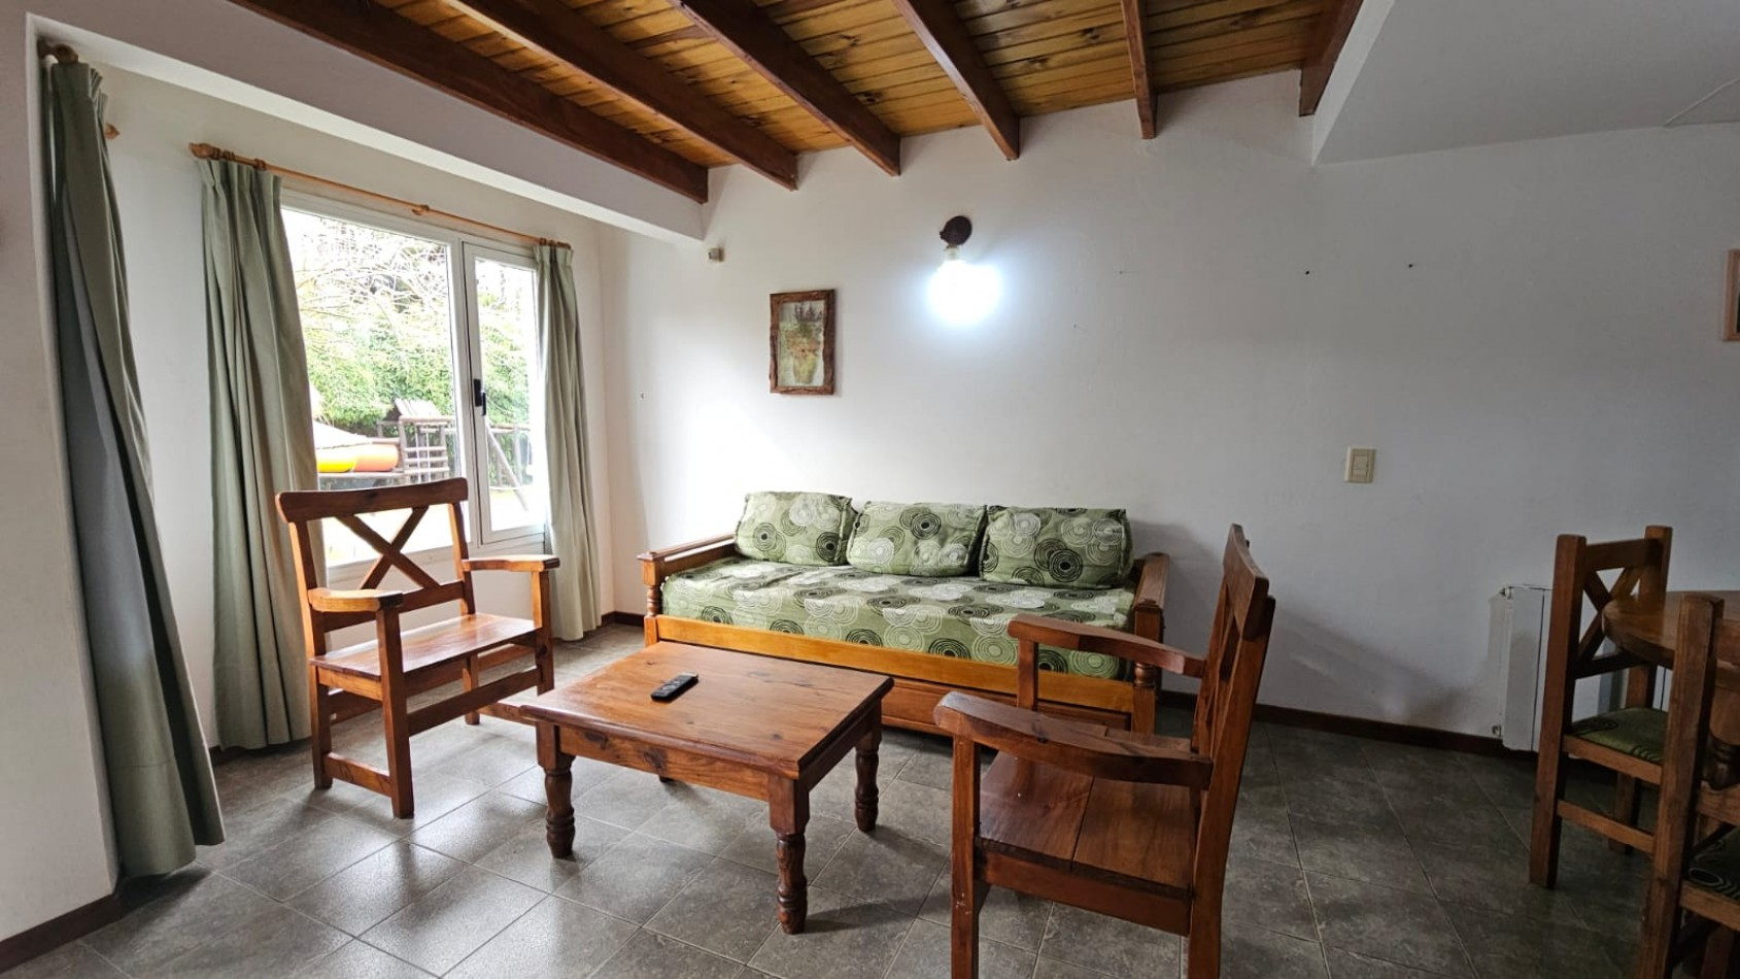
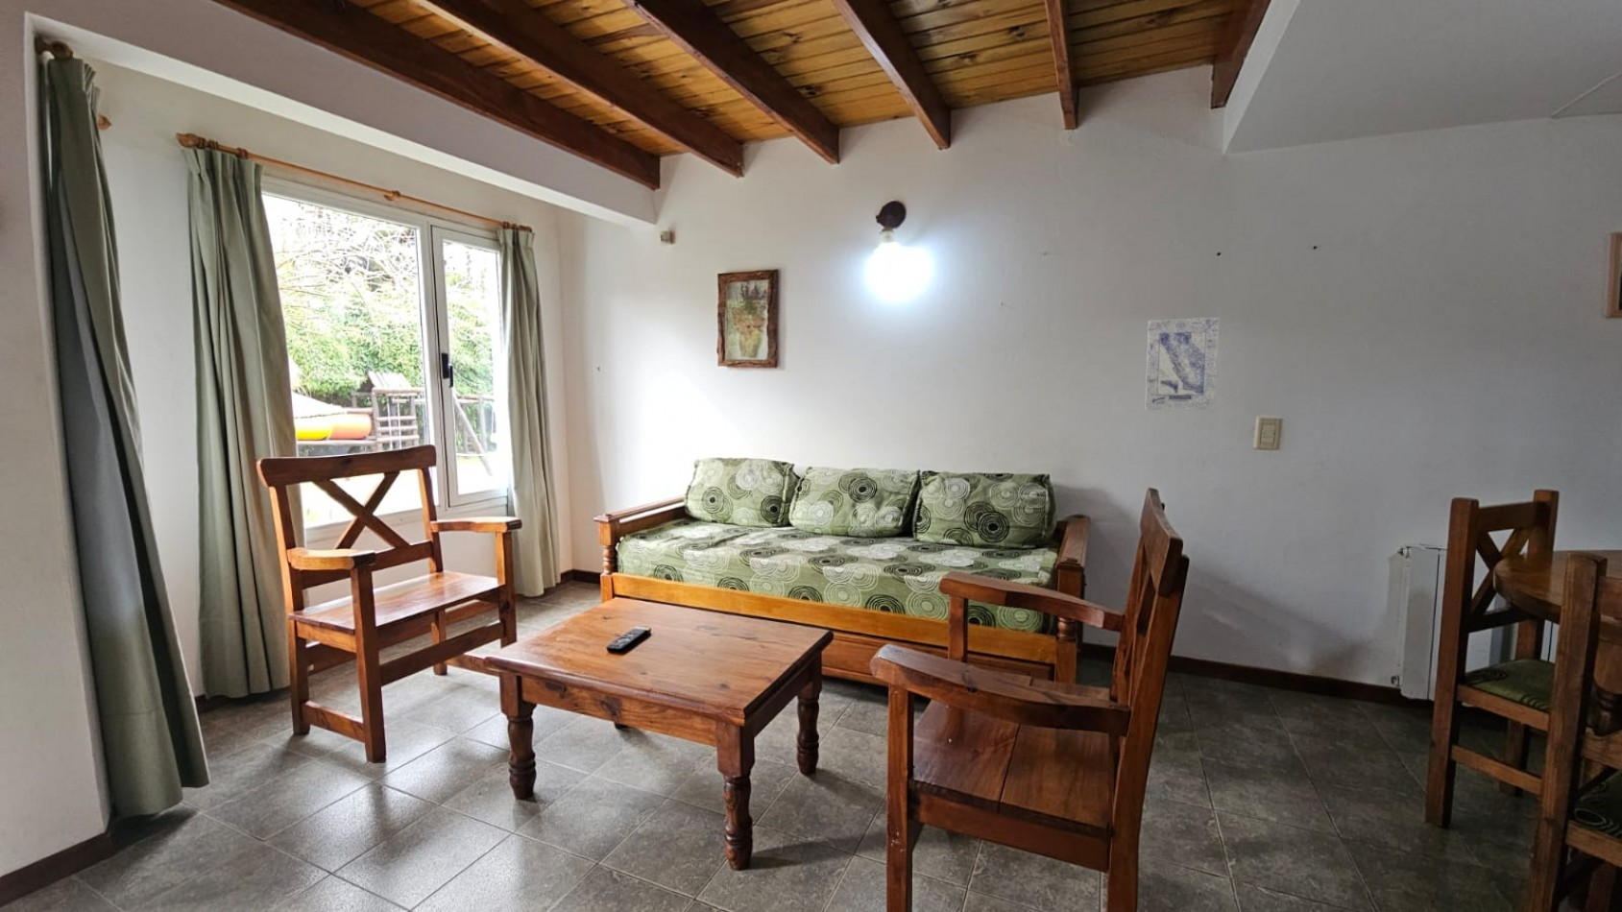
+ wall art (1180, 364)
